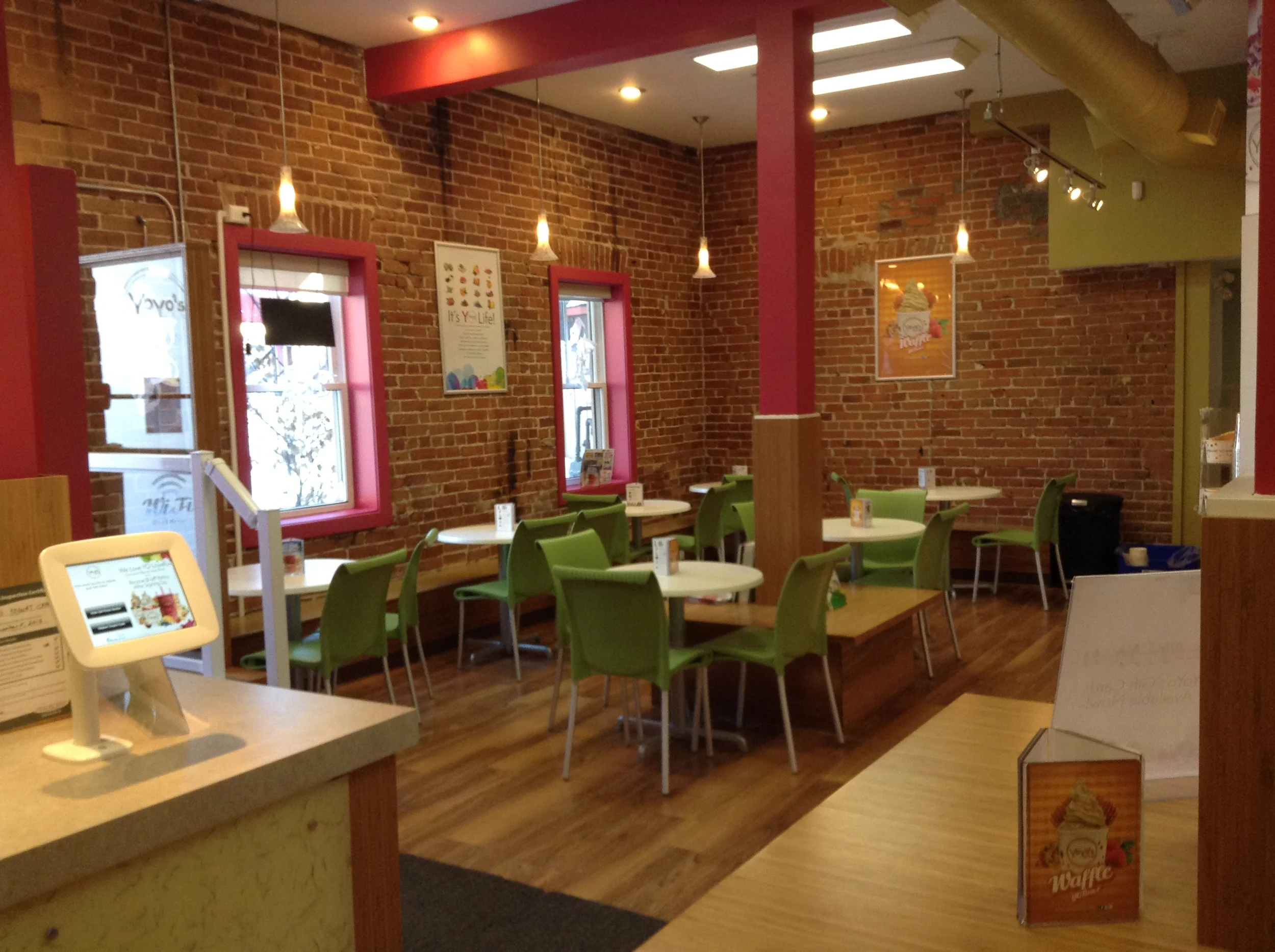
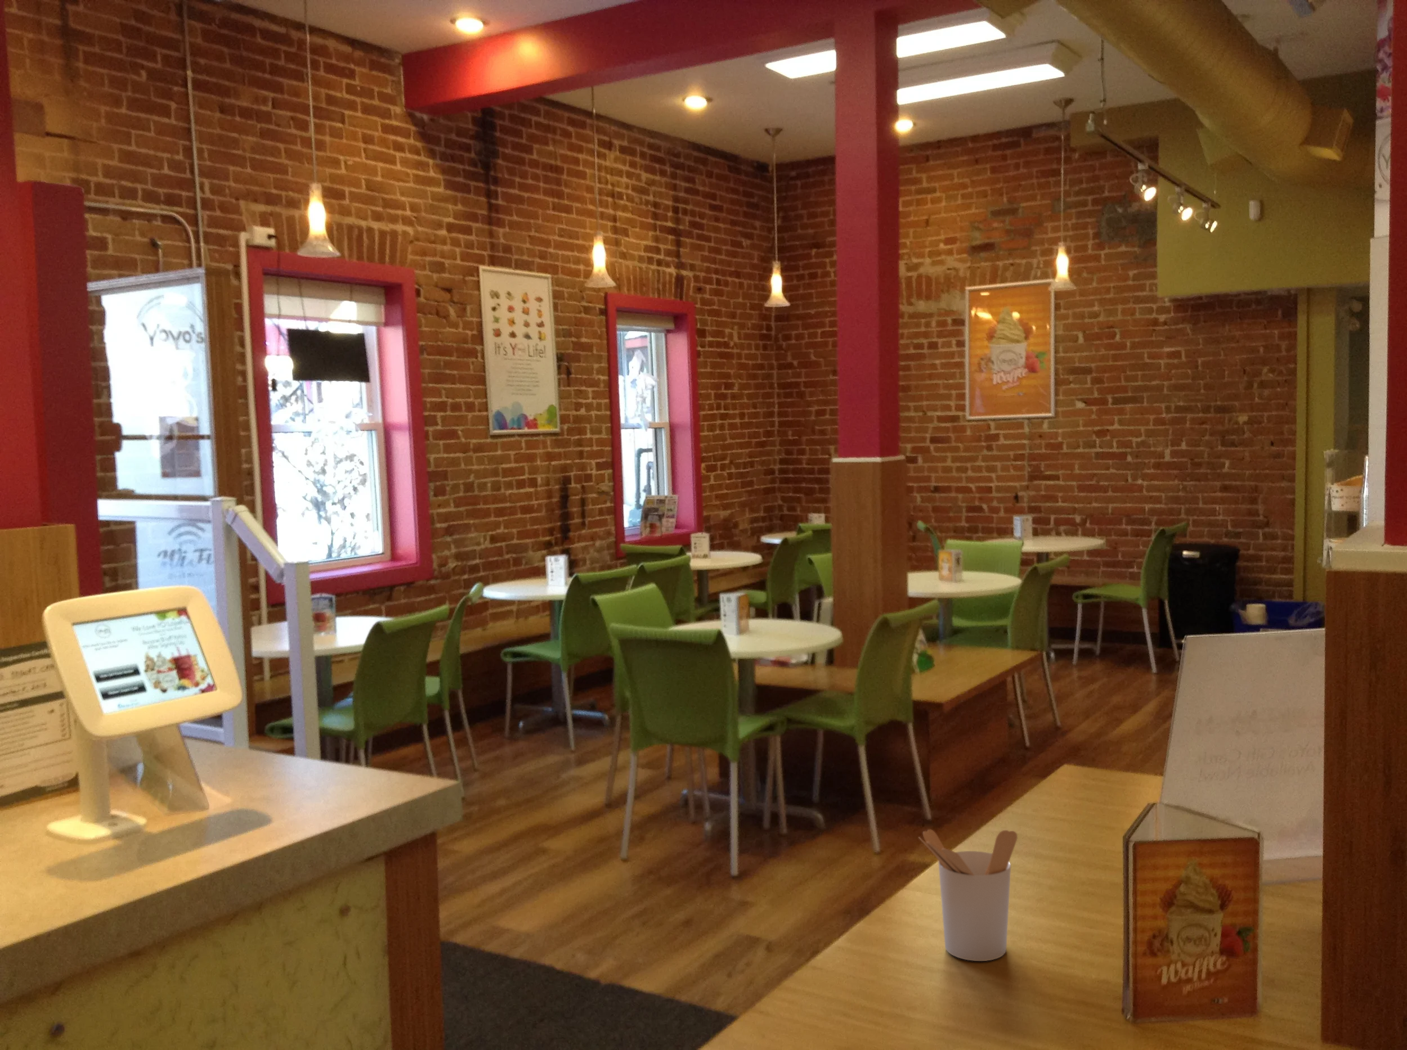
+ utensil holder (963, 890)
